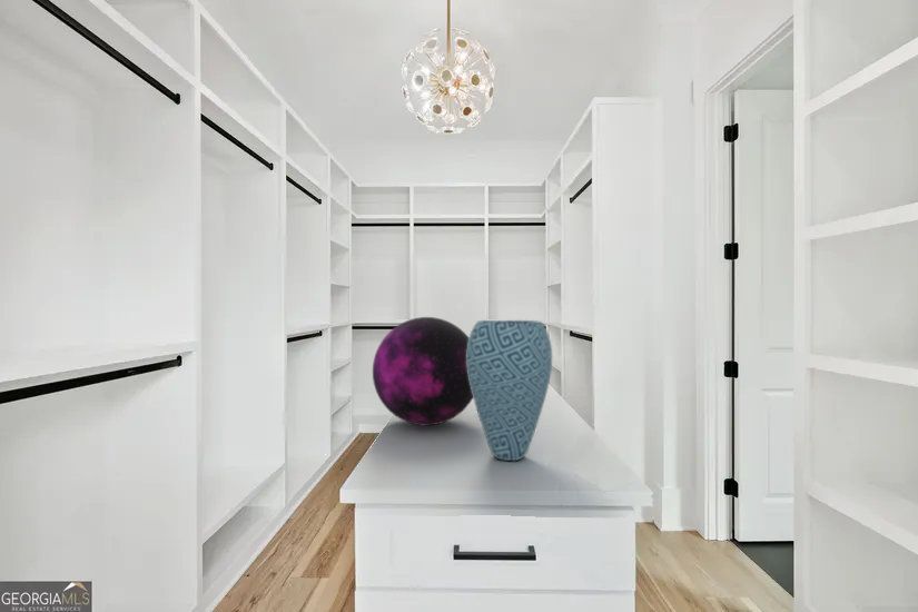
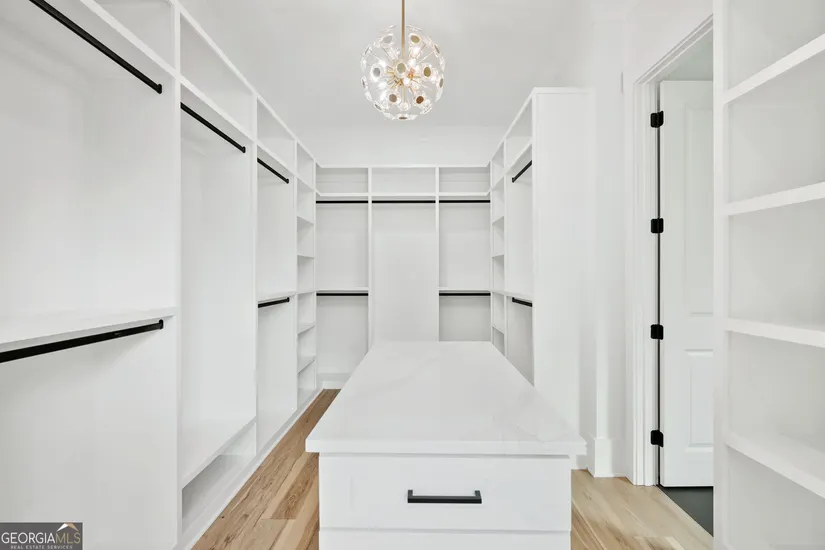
- decorative orb (426, 371)
- vase (509, 388)
